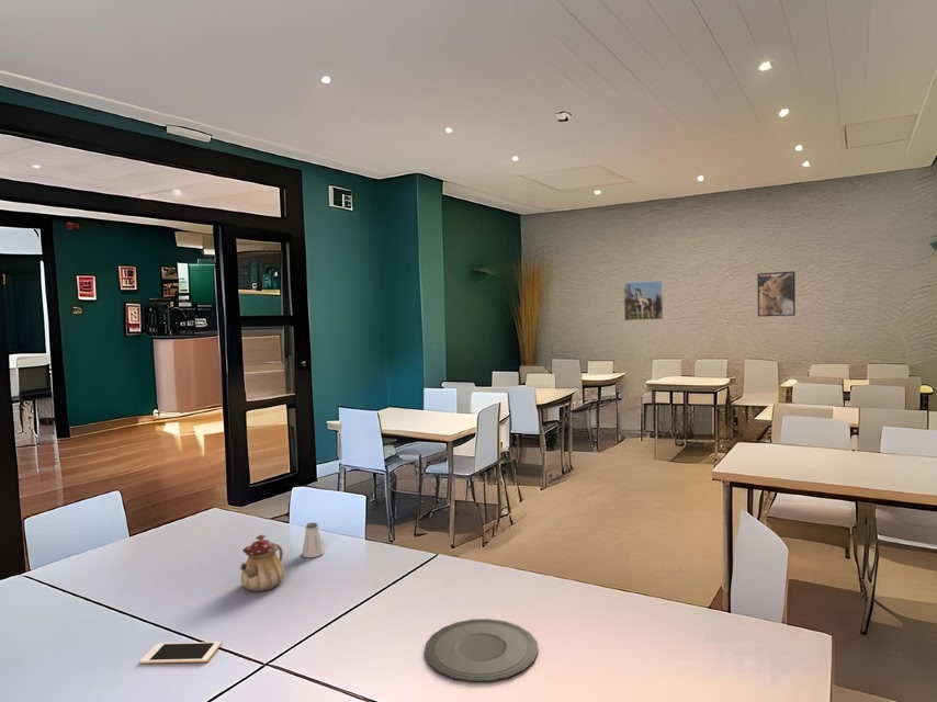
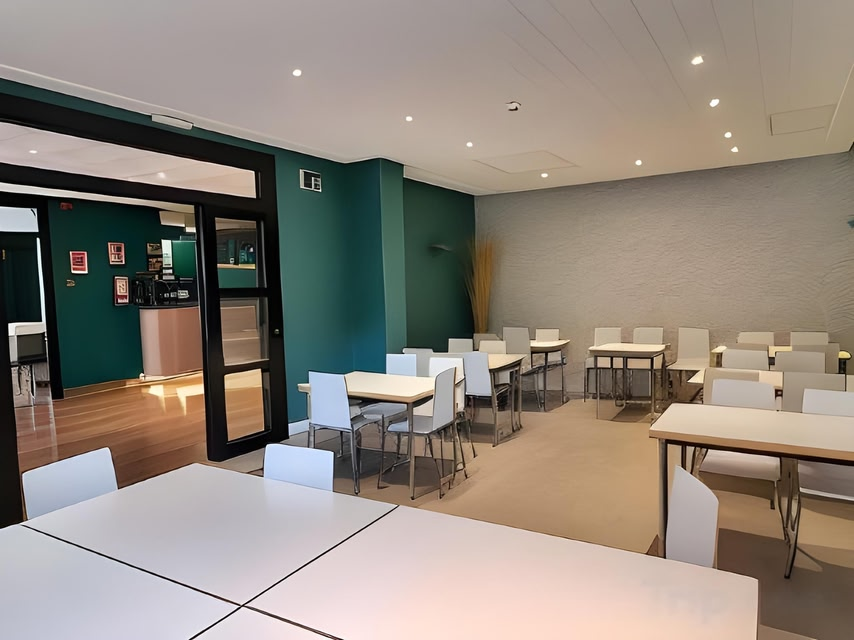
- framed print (776, 294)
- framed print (643, 301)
- cell phone (181, 652)
- plate (481, 647)
- teapot (263, 558)
- saltshaker (312, 539)
